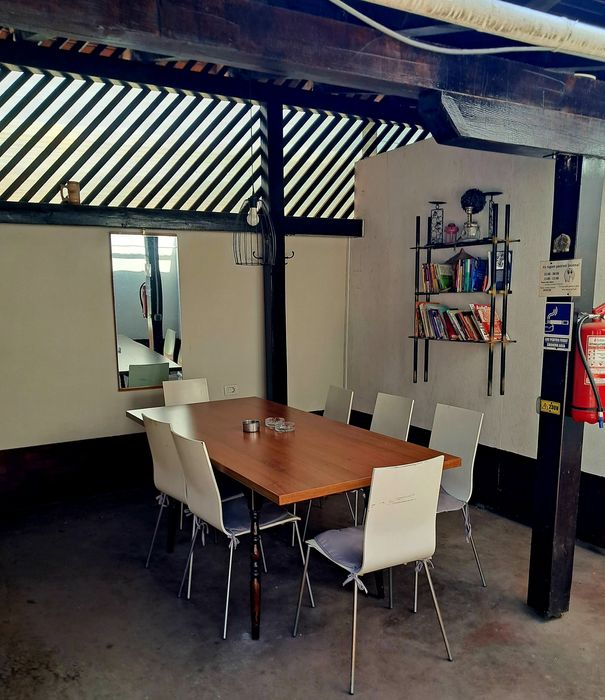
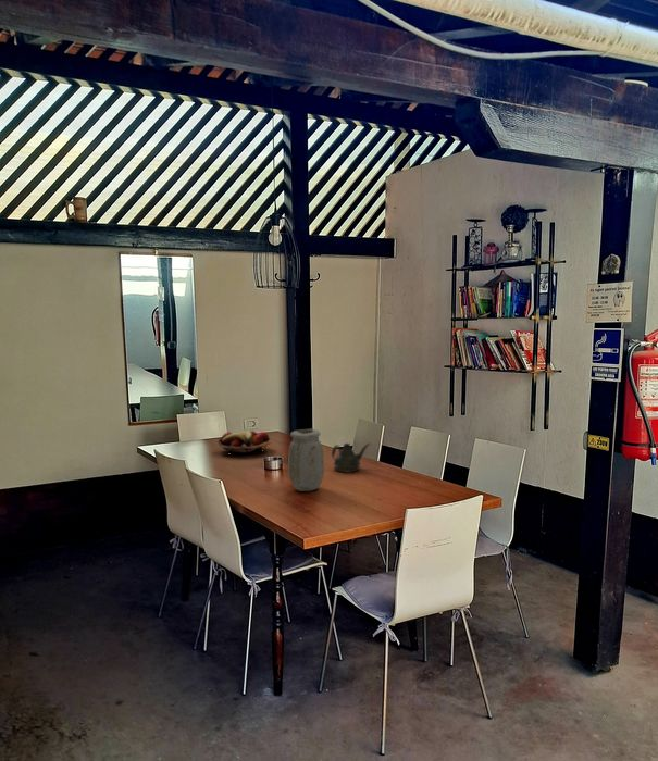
+ fruit basket (245, 440)
+ vase (306, 460)
+ teapot (351, 456)
